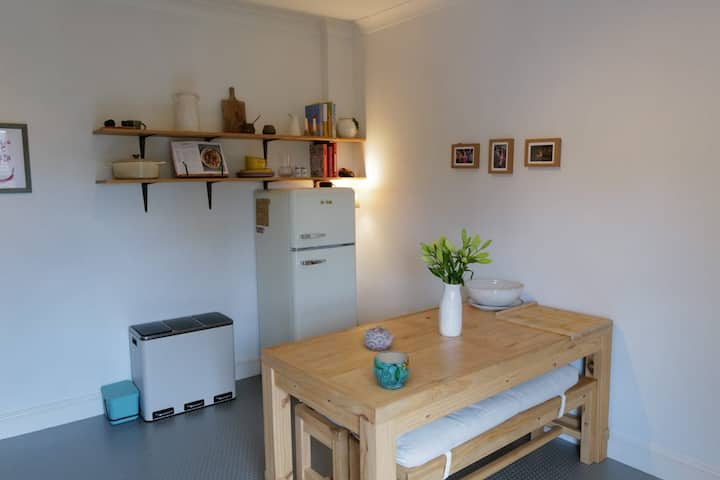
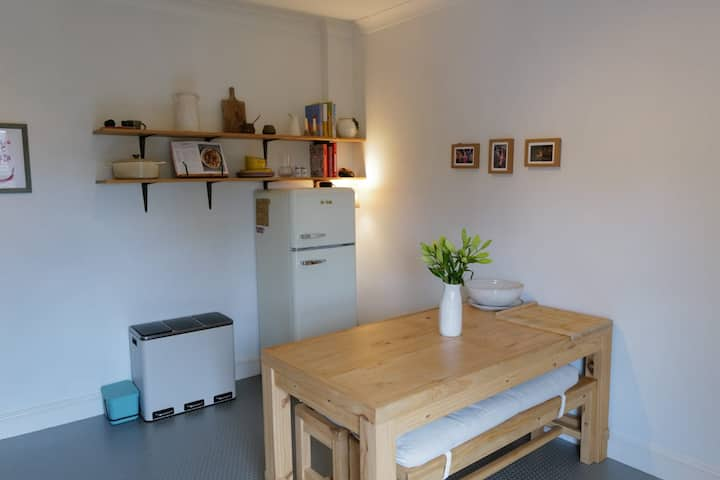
- teapot (379, 337)
- cup (389, 370)
